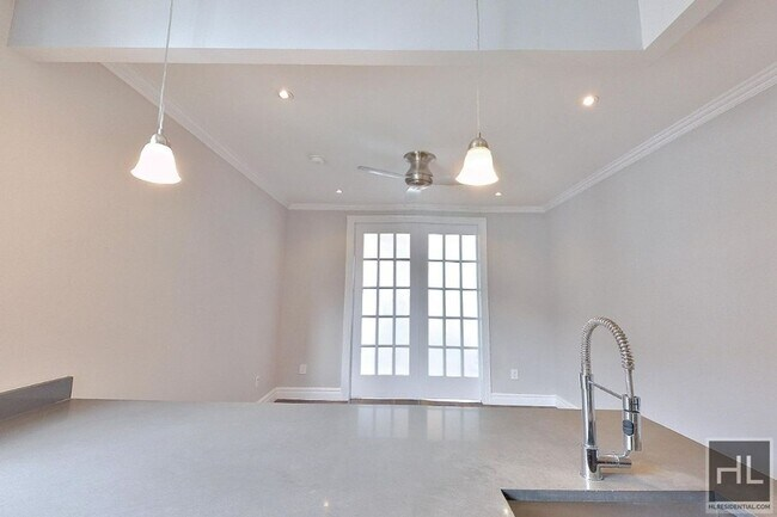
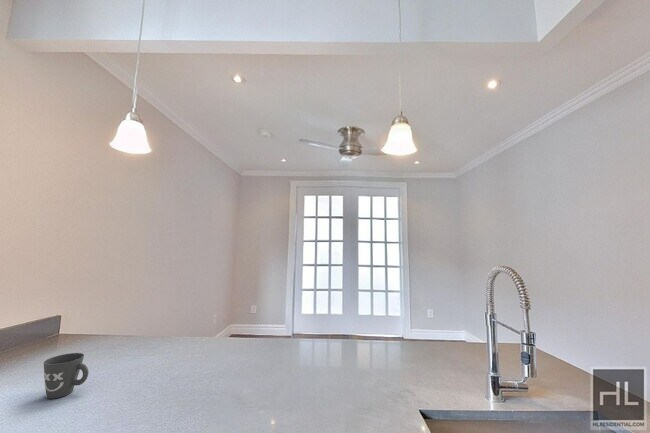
+ mug (66, 375)
